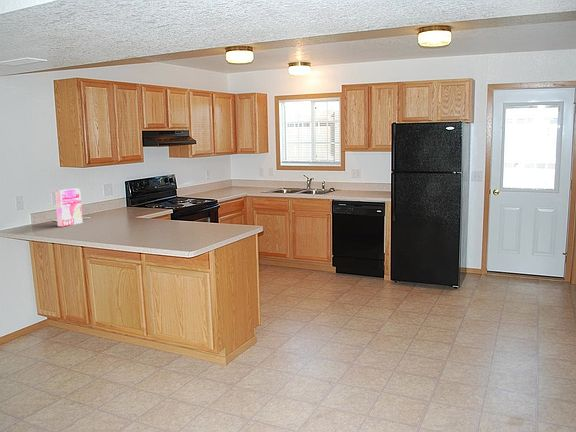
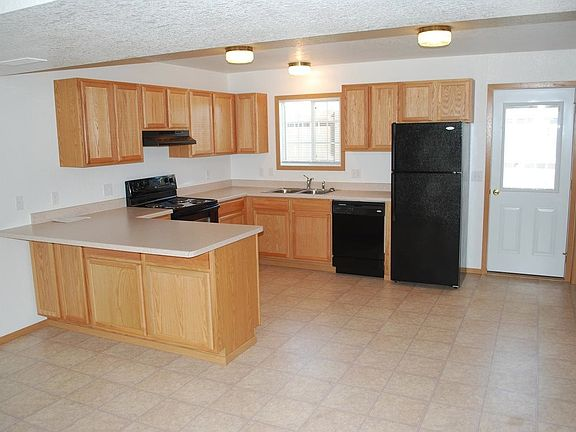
- cereal box (69, 207)
